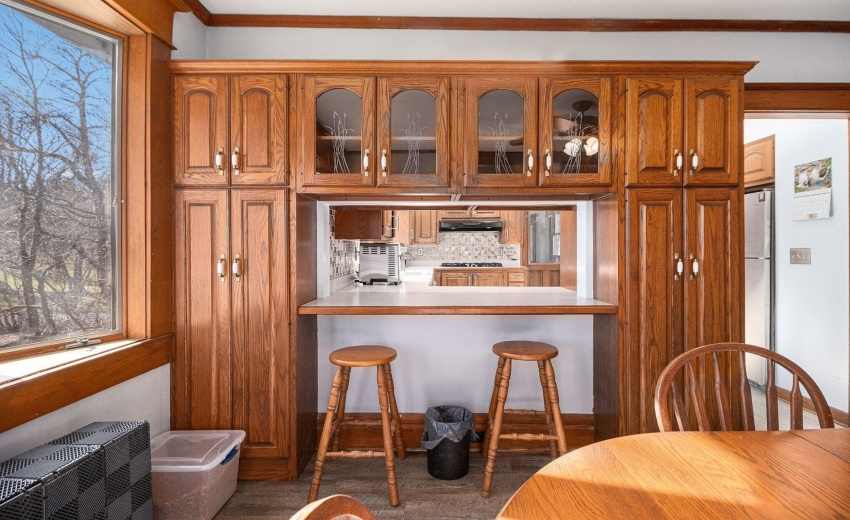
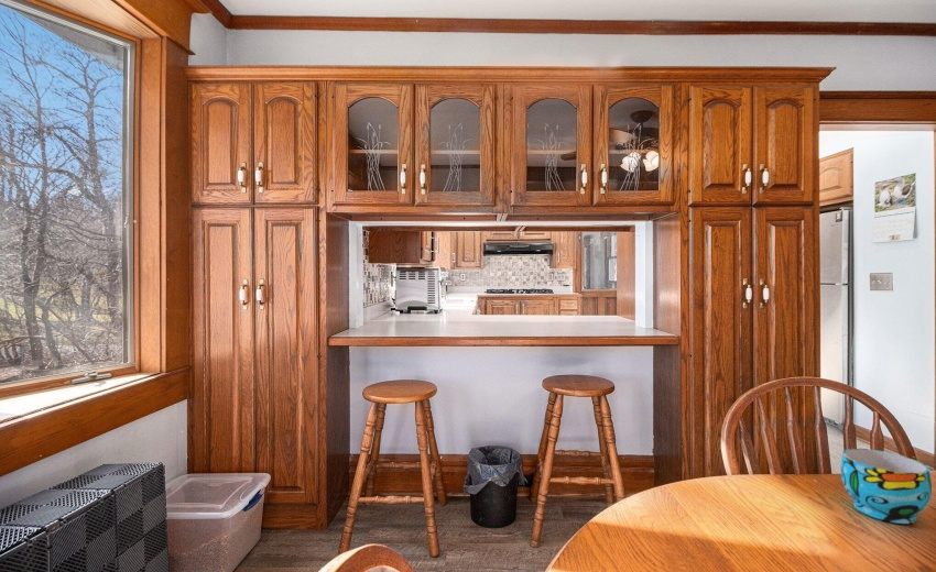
+ cup (882, 484)
